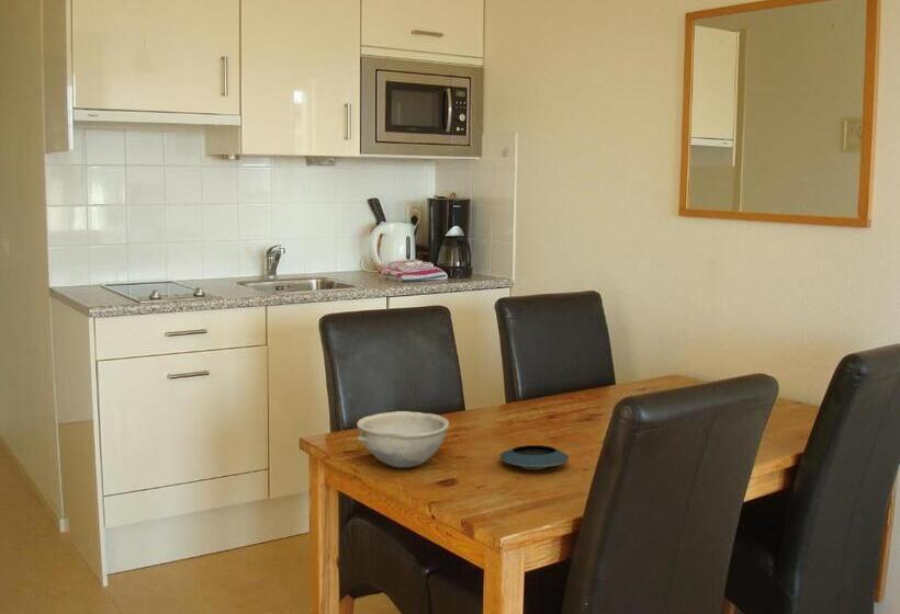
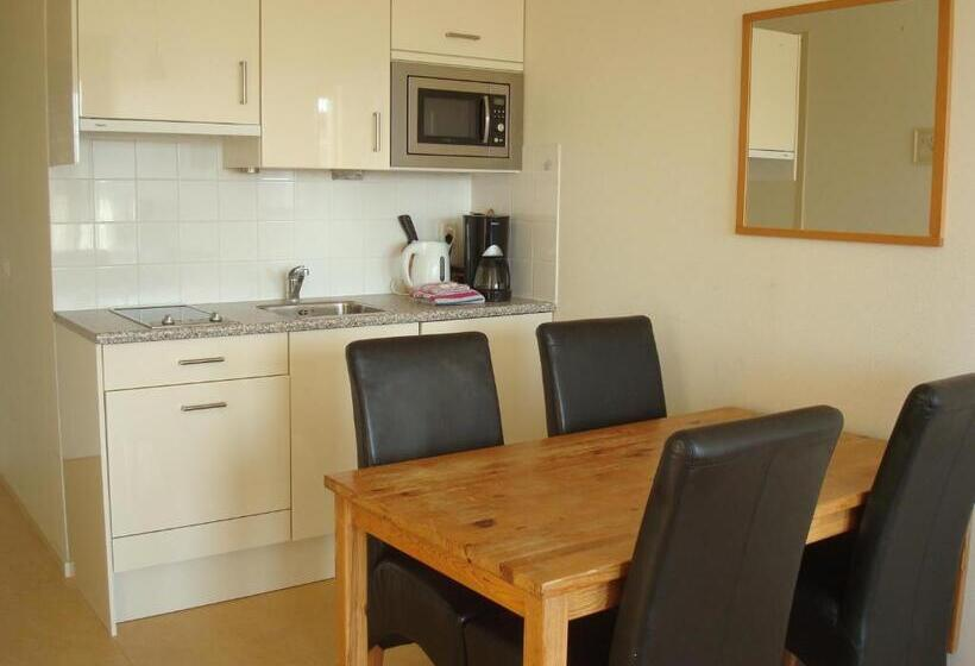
- bowl (403, 443)
- saucer (533, 454)
